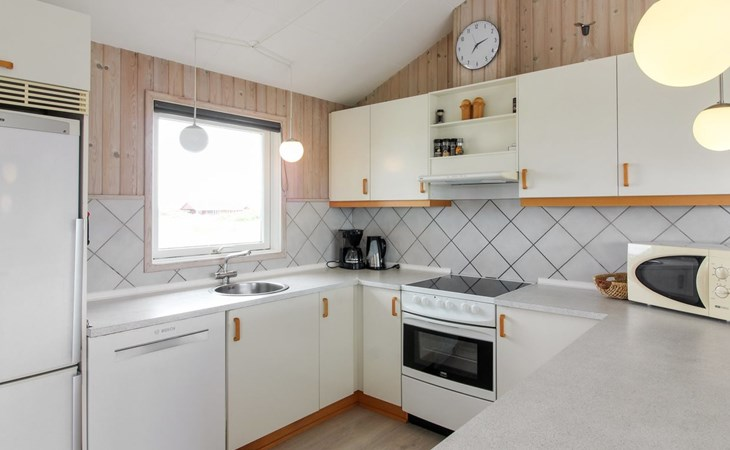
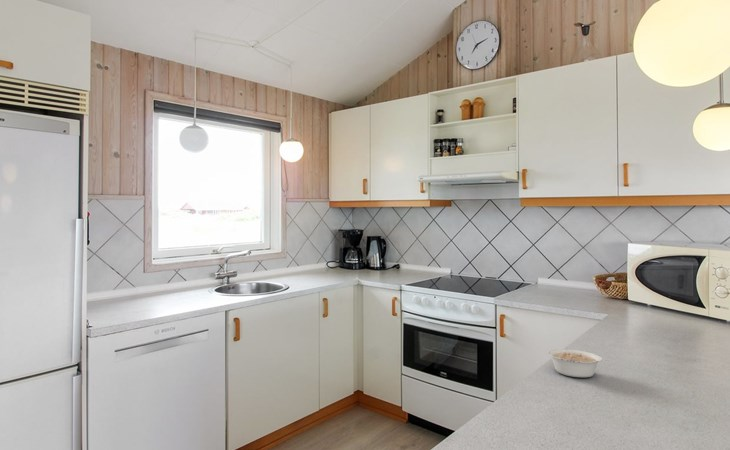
+ legume (576, 362)
